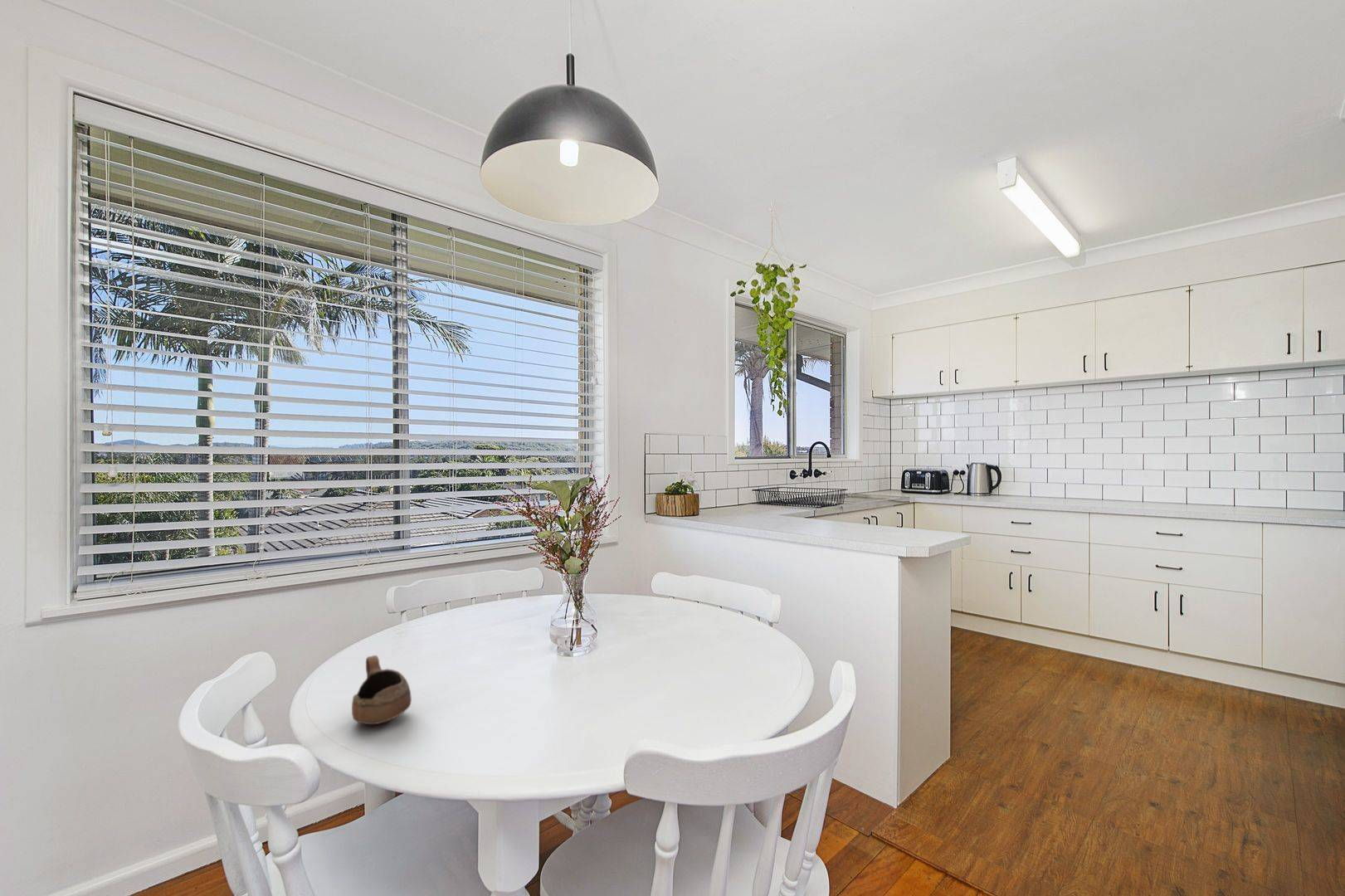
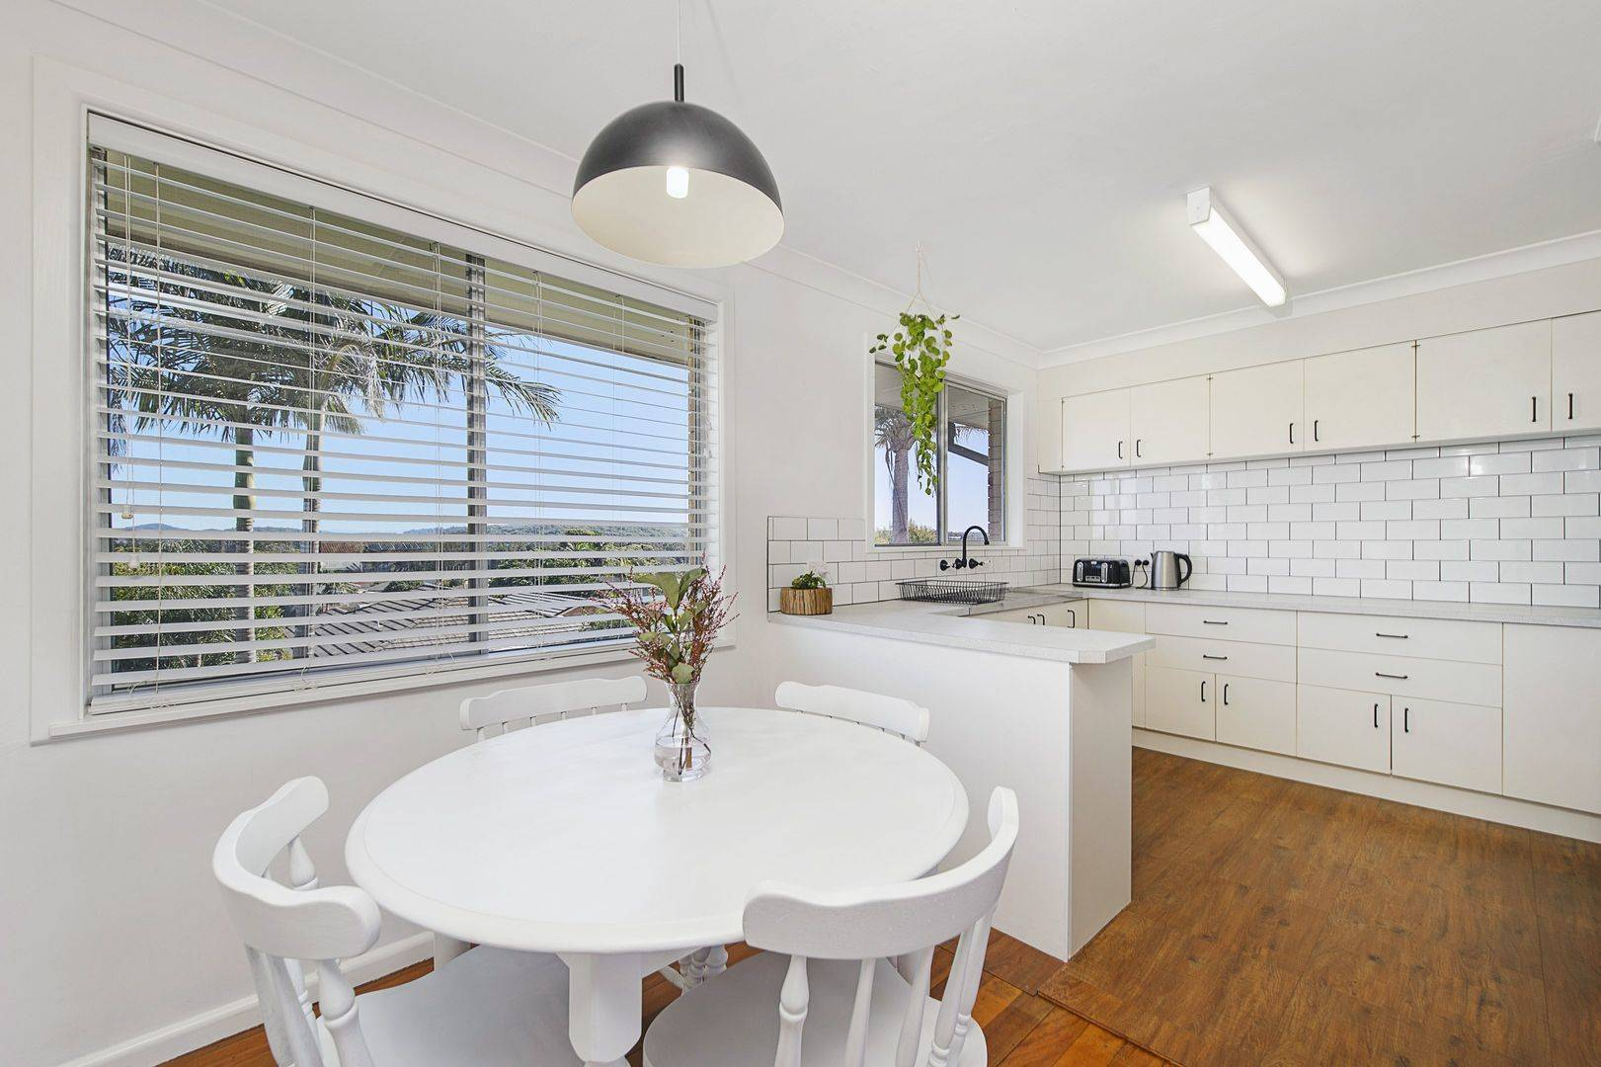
- cup (383, 689)
